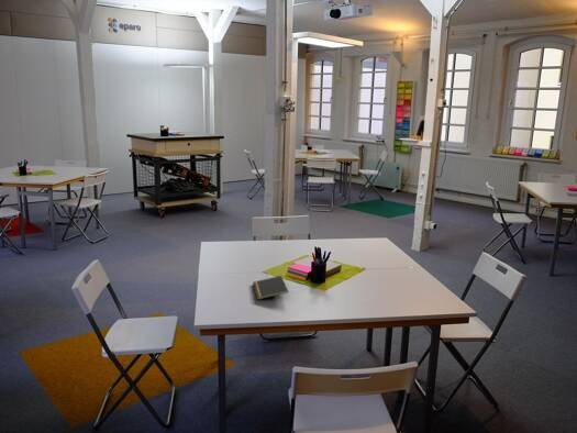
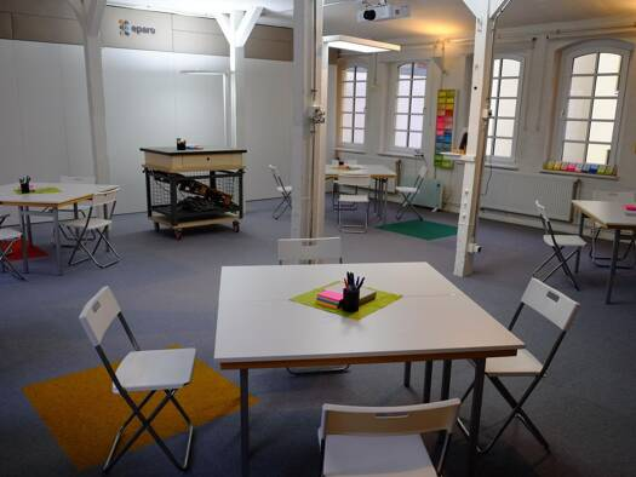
- notepad (269, 287)
